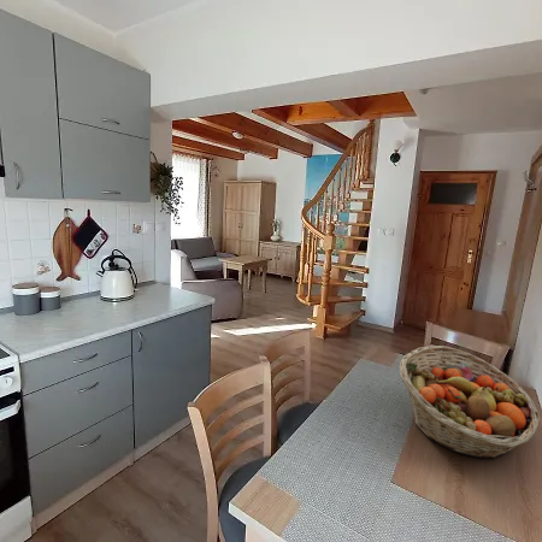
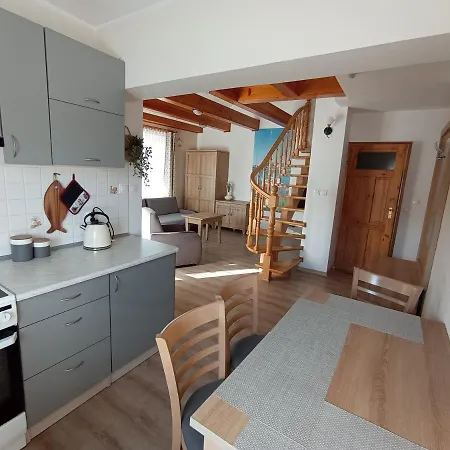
- fruit basket (464, 396)
